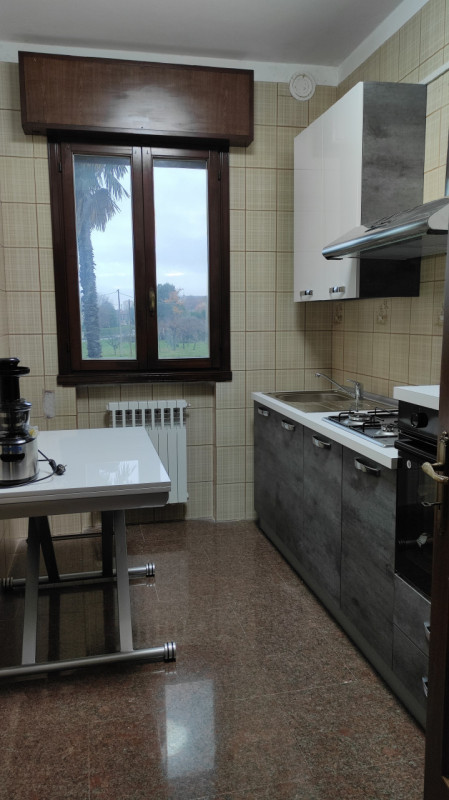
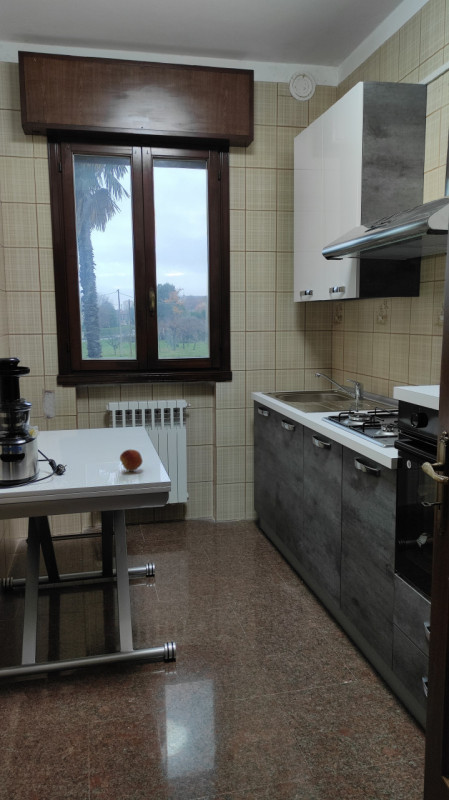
+ fruit (131, 460)
